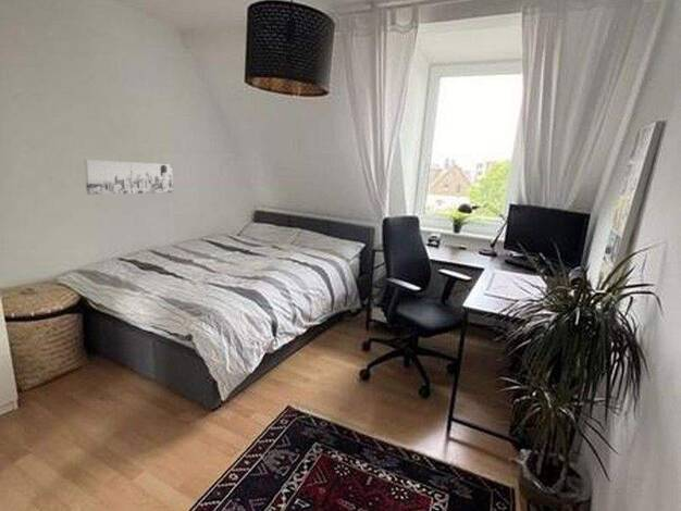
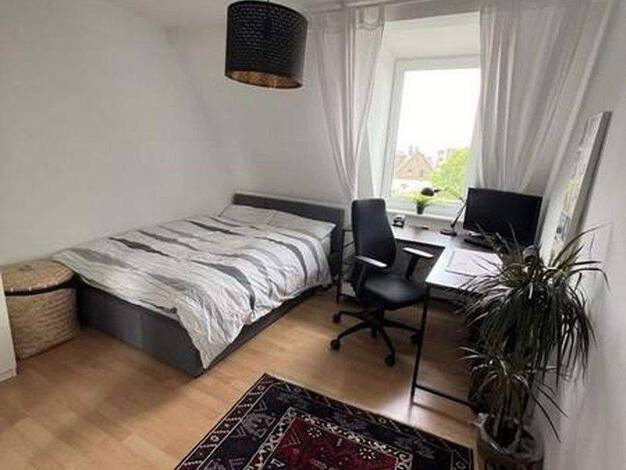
- wall art (133, 177)
